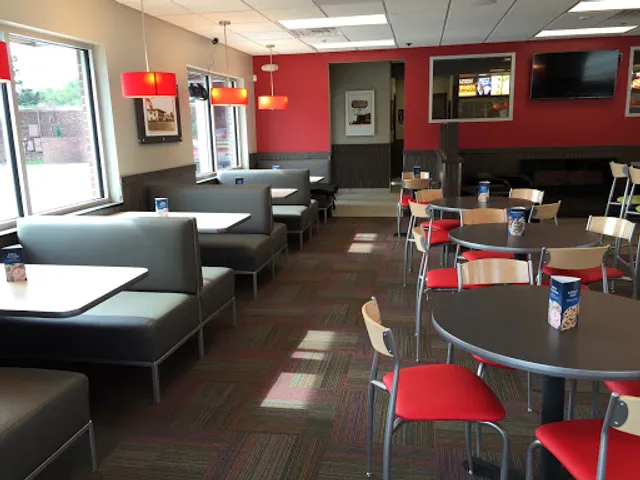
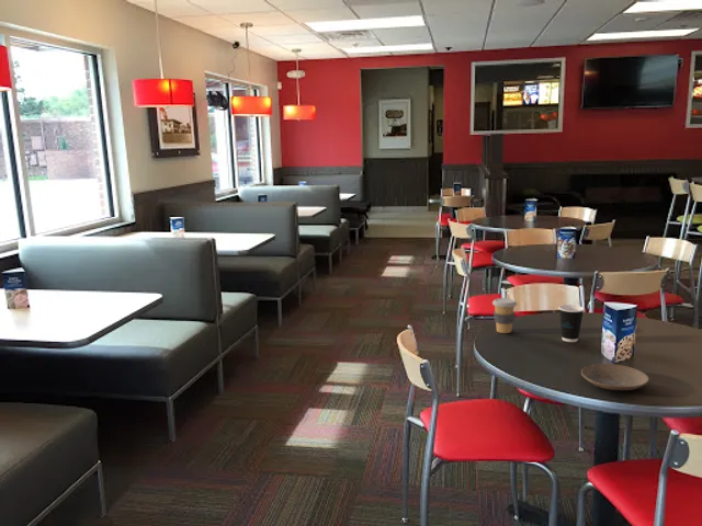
+ plate (613, 379)
+ dixie cup (570, 323)
+ coffee cup (503, 316)
